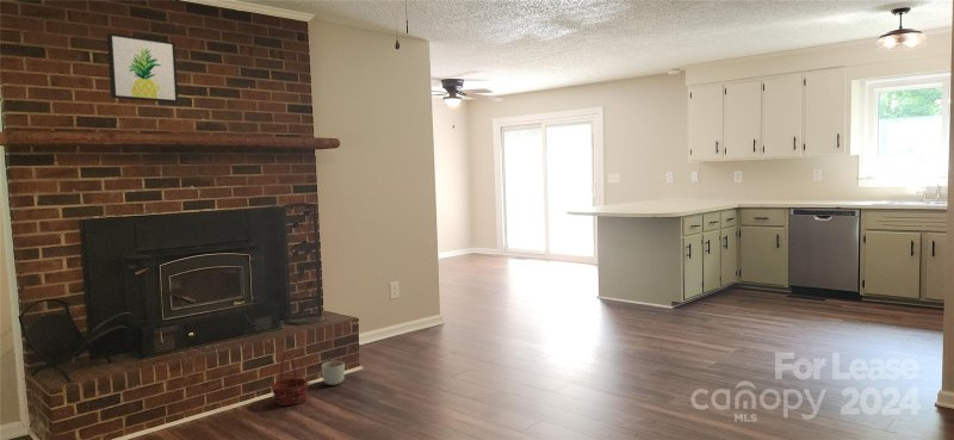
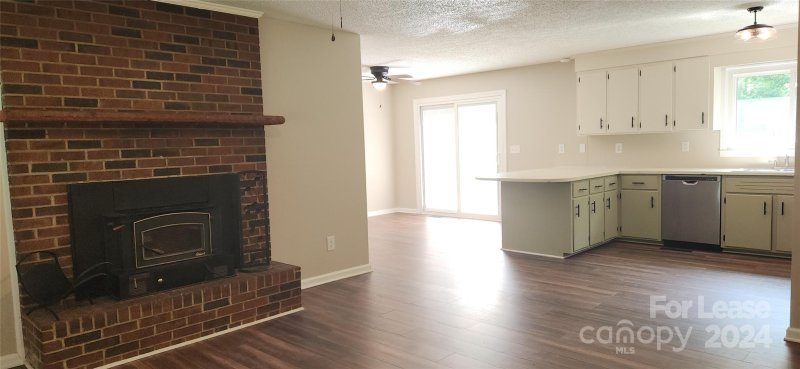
- basket (290, 378)
- planter (333, 373)
- wall art (143, 69)
